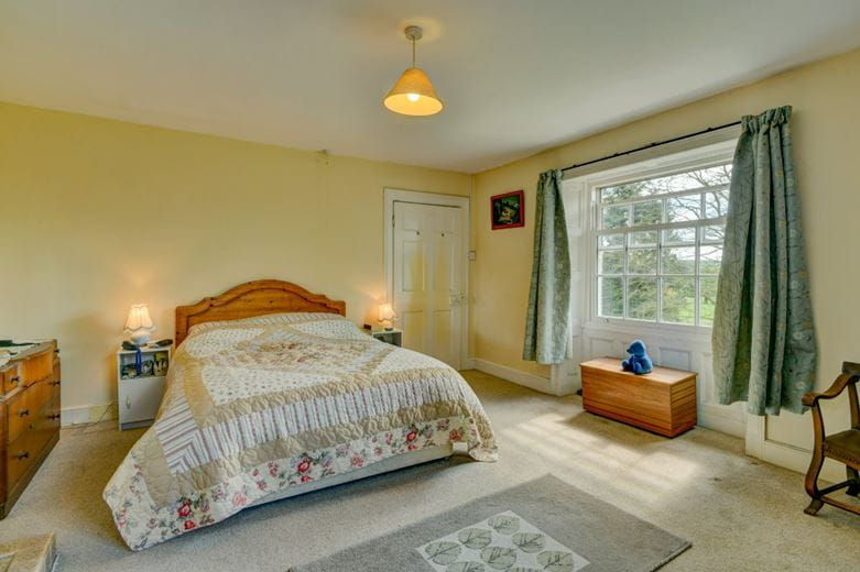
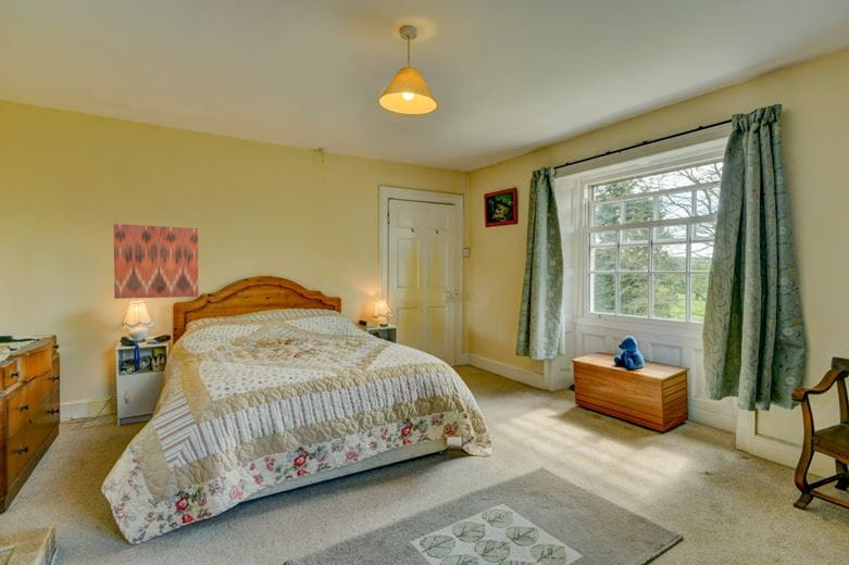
+ wall art (158, 262)
